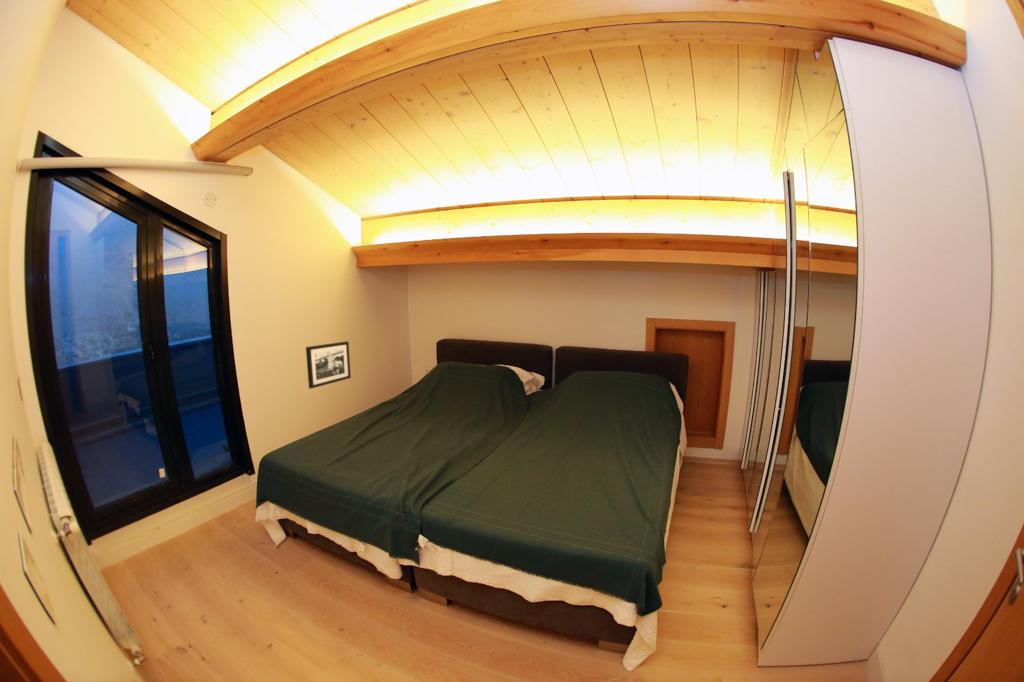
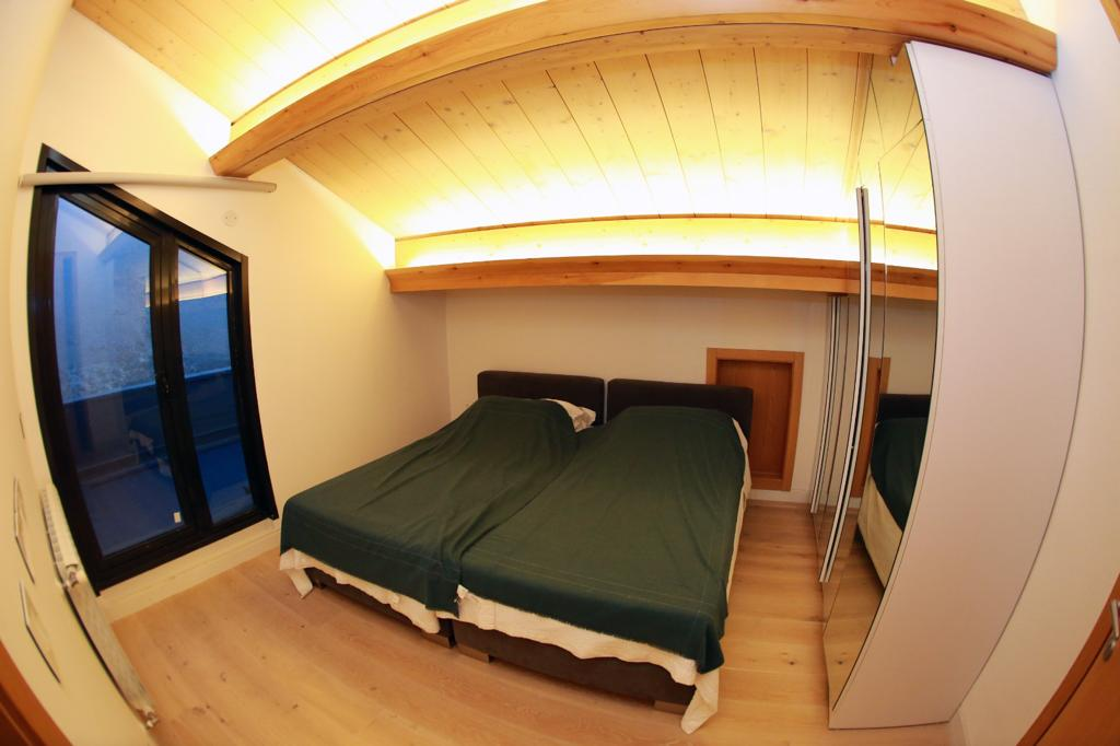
- picture frame (329, 363)
